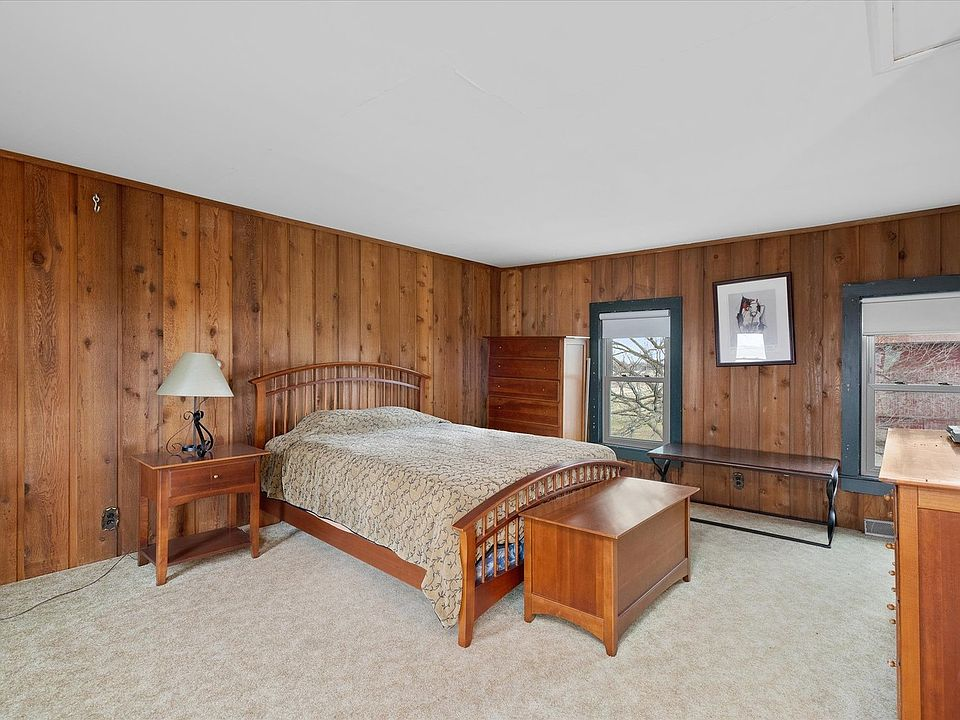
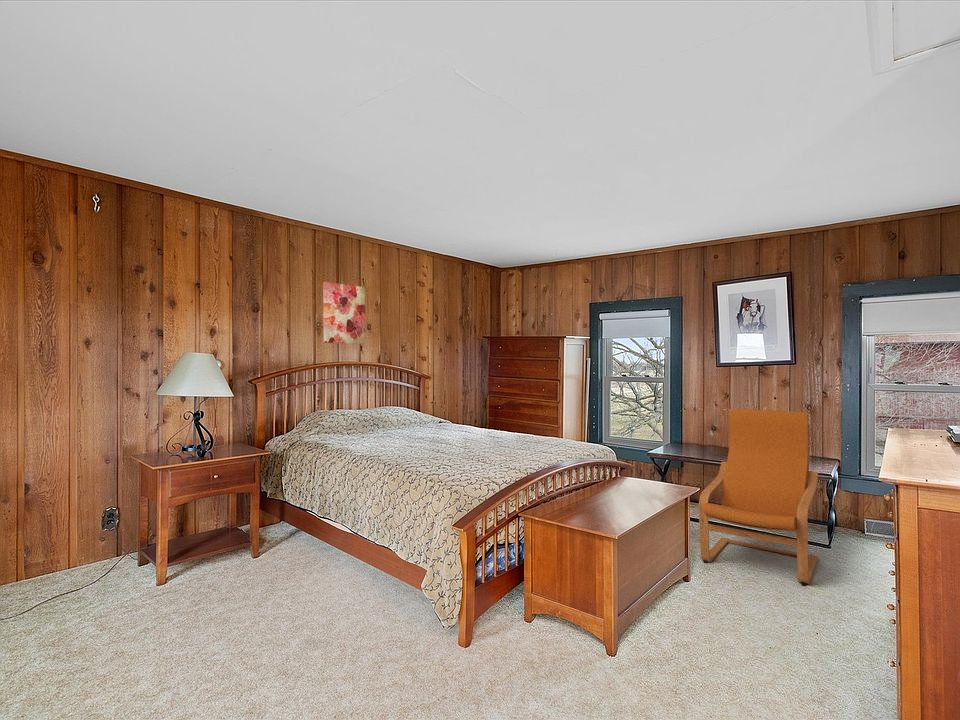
+ wall art (344, 314)
+ armchair (759, 487)
